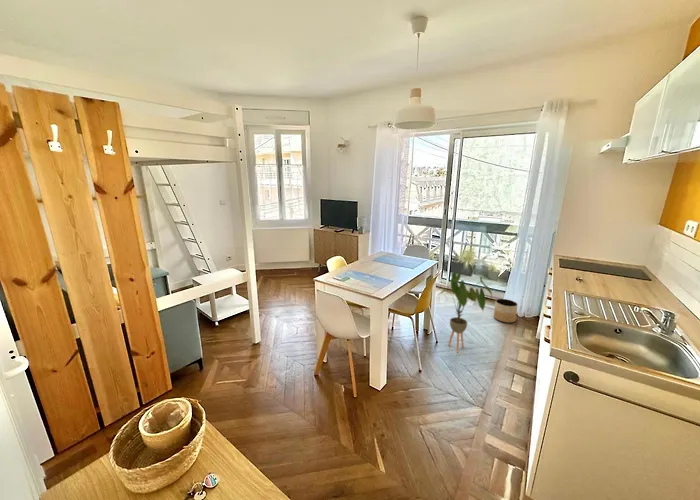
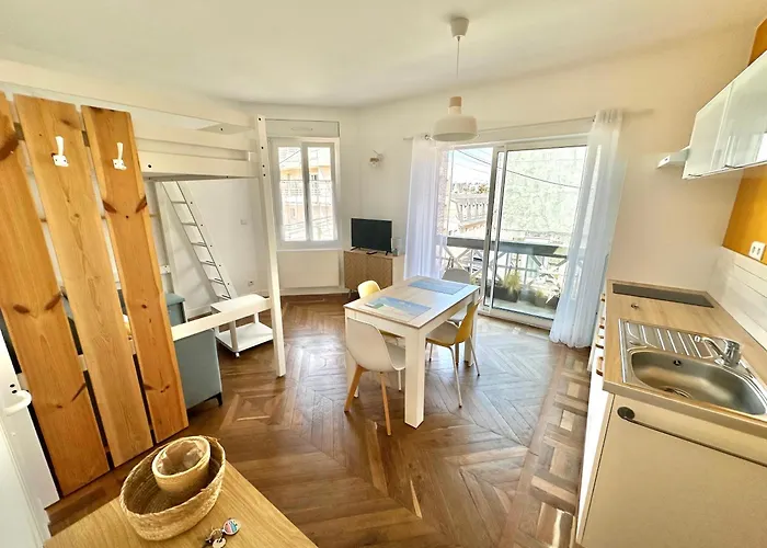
- planter (505, 310)
- house plant (461, 312)
